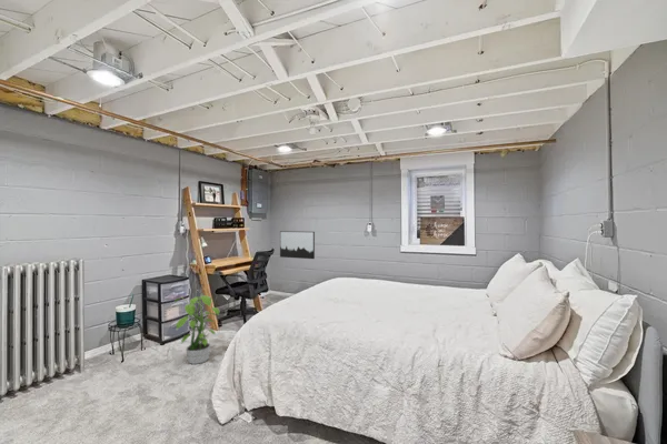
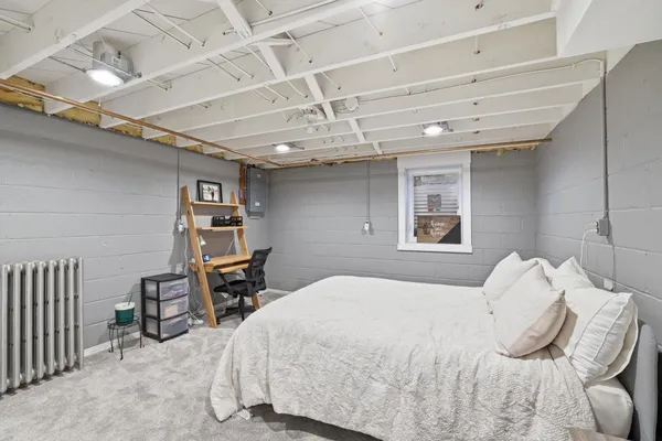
- potted plant (197, 326)
- wall art (297, 244)
